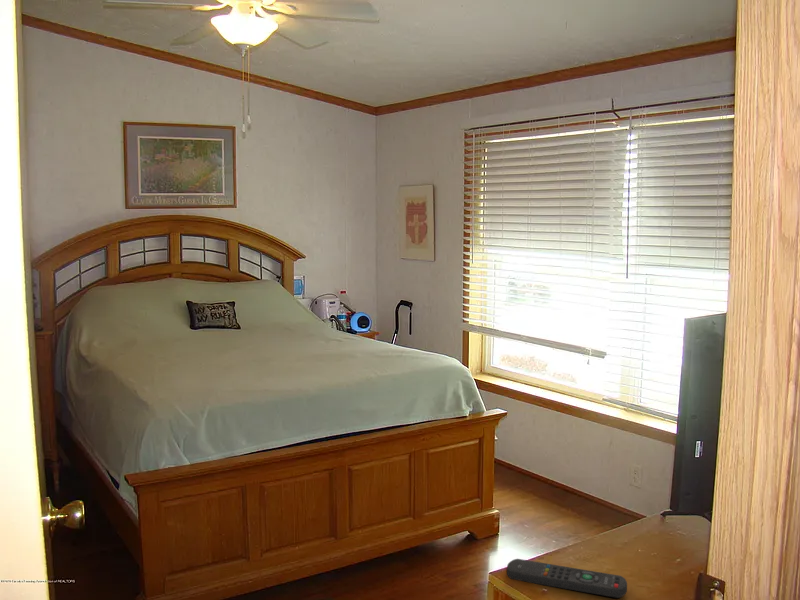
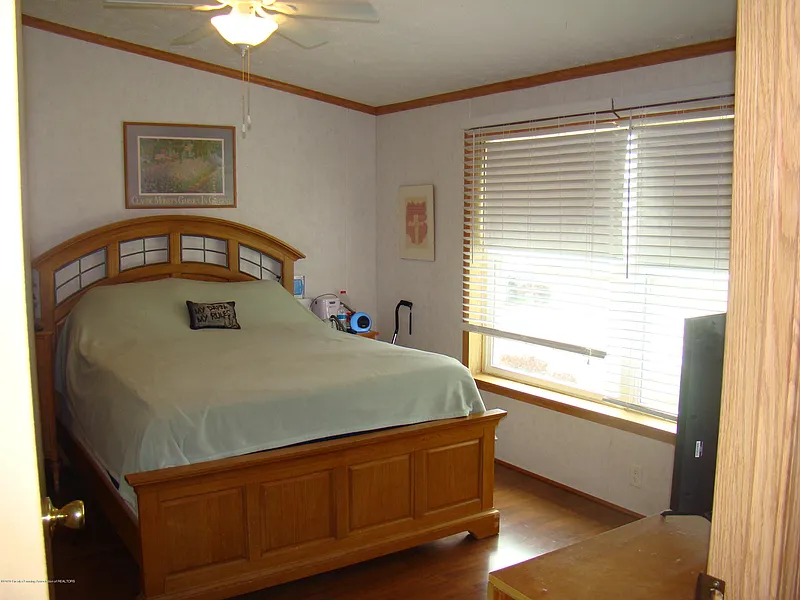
- remote control (565, 577)
